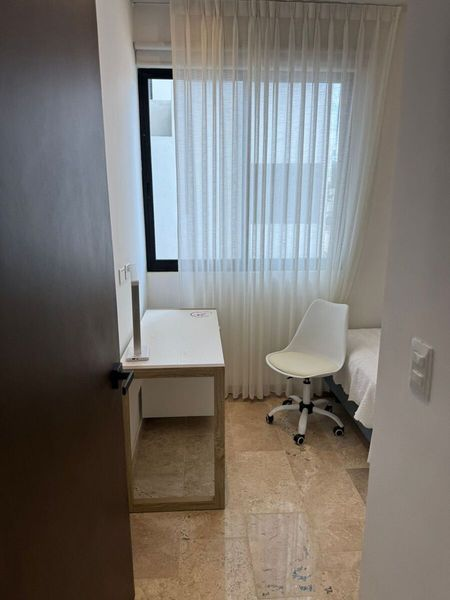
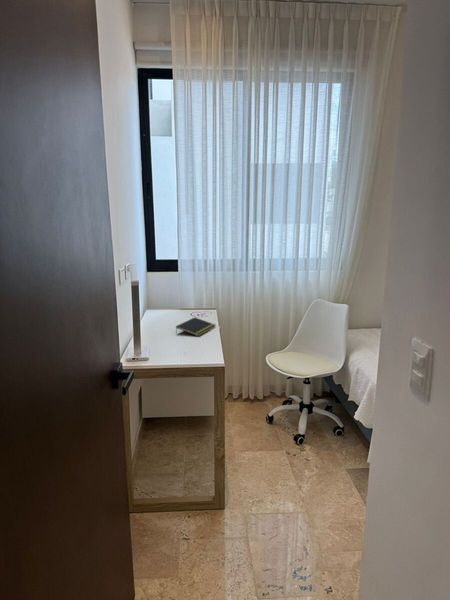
+ notepad (196, 326)
